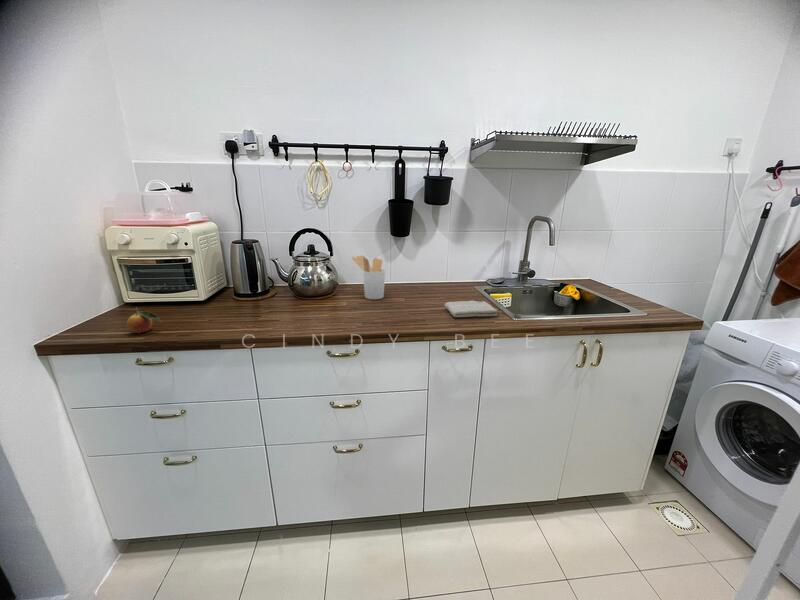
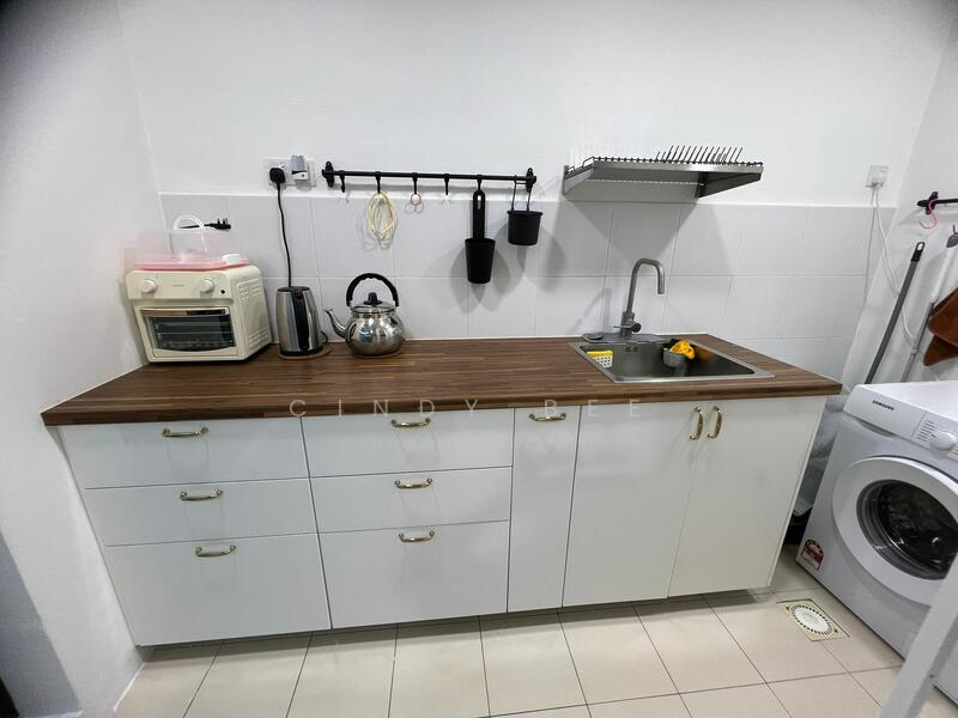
- washcloth (470, 308)
- utensil holder (369, 276)
- fruit (145, 319)
